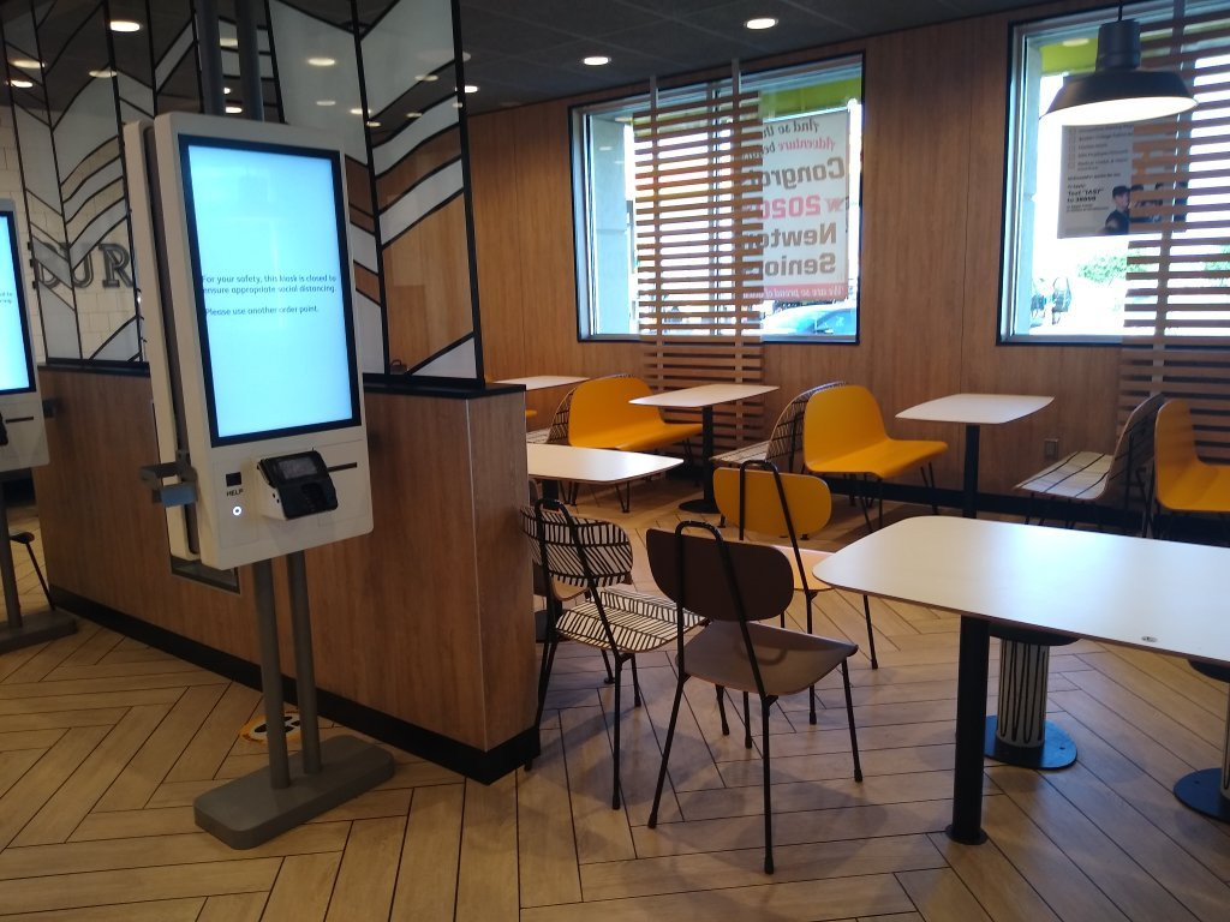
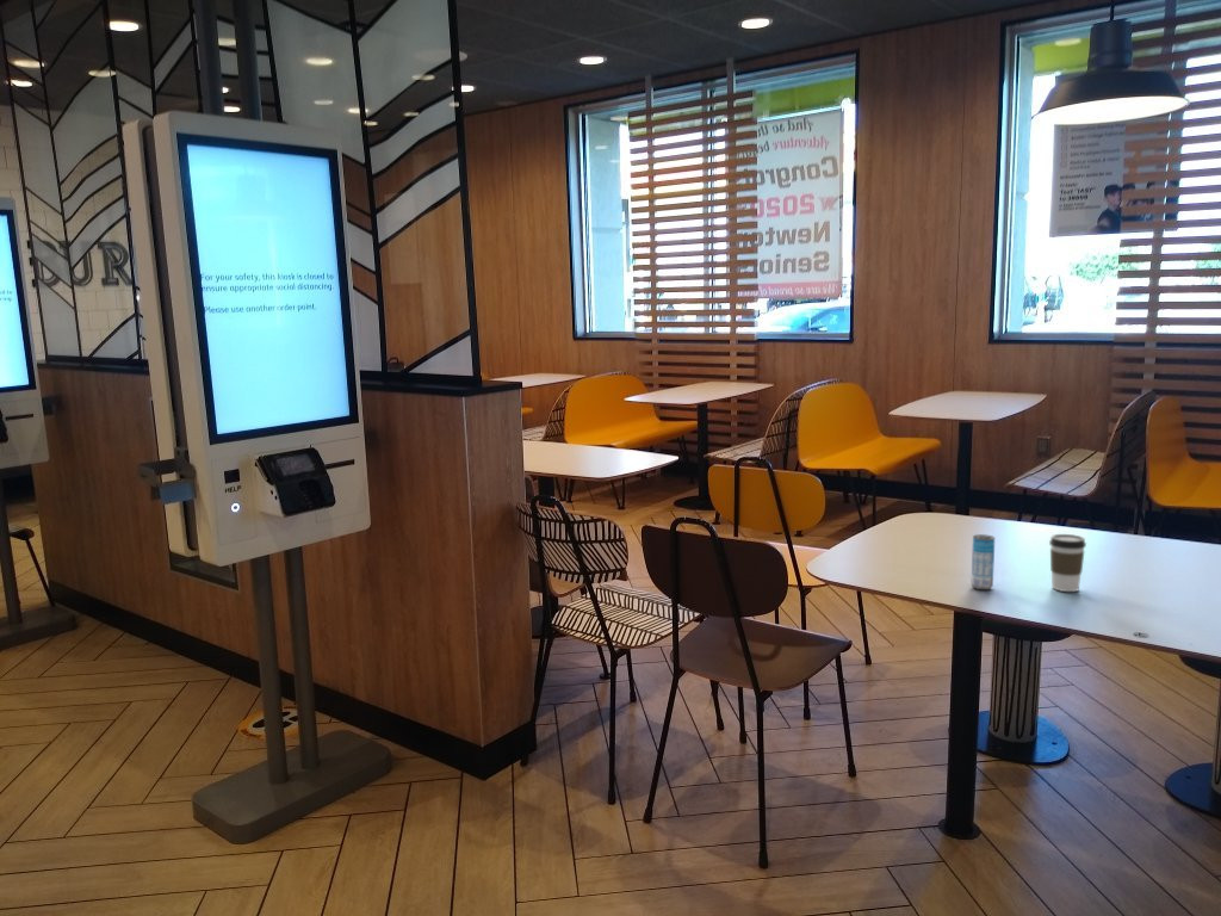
+ beverage can (983, 562)
+ coffee cup (1066, 563)
